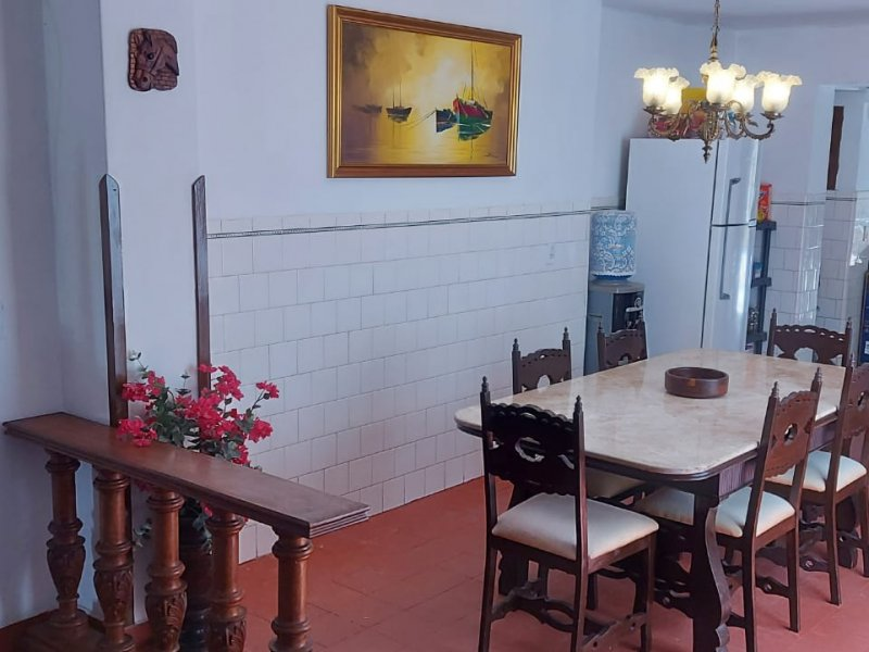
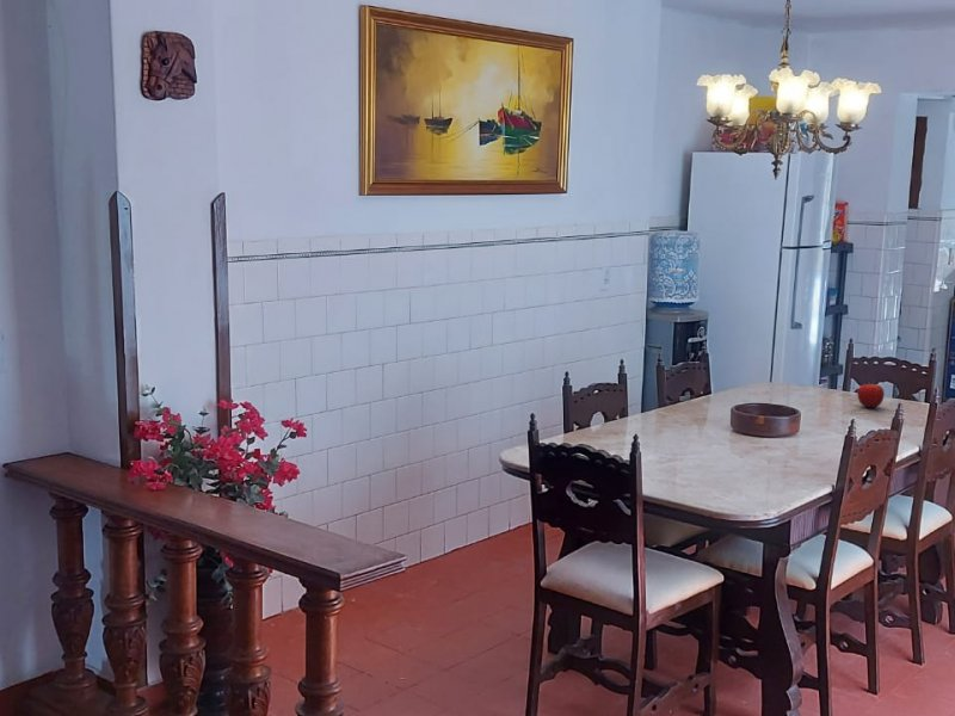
+ fruit (870, 394)
